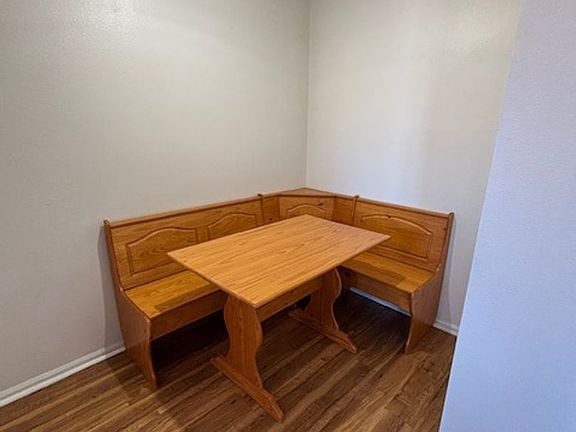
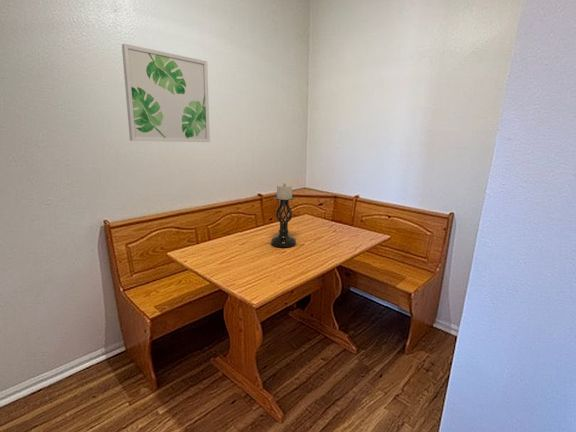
+ wall art (170, 98)
+ candle holder (284, 213)
